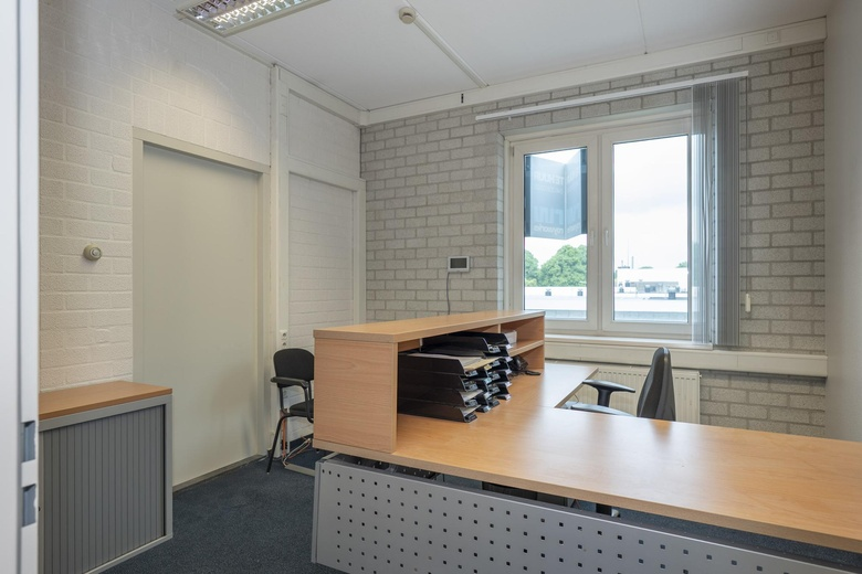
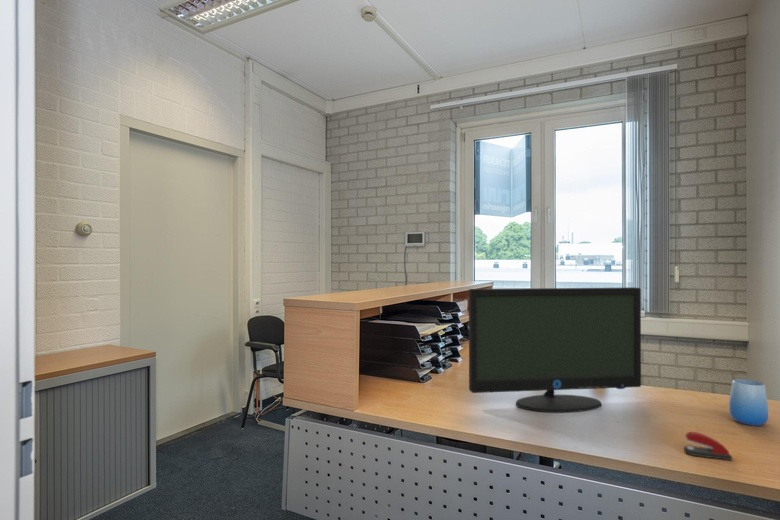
+ stapler (706, 444)
+ cup (748, 401)
+ monitor (558, 346)
